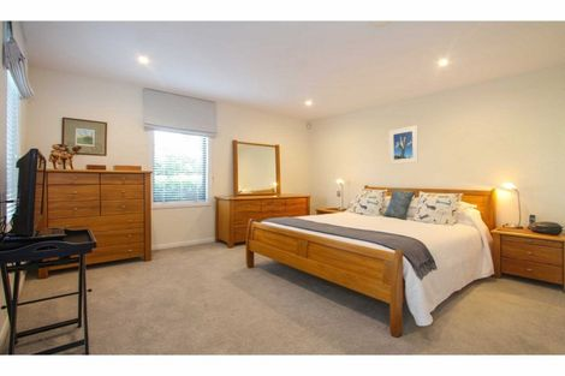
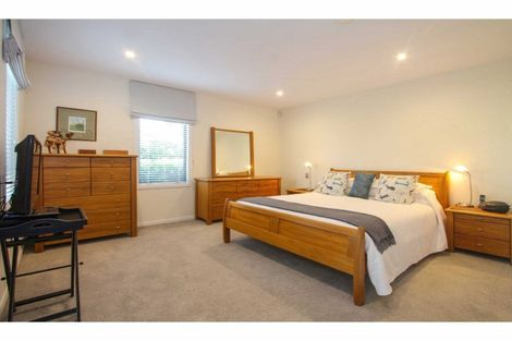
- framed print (403, 145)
